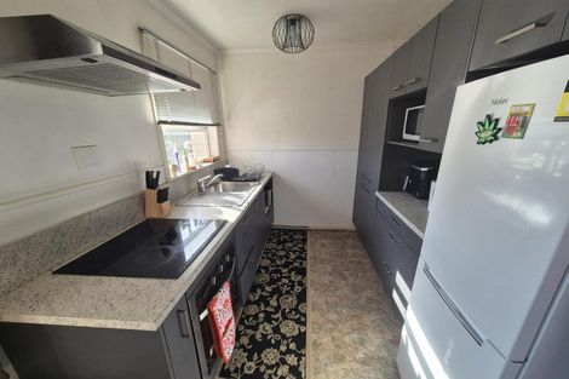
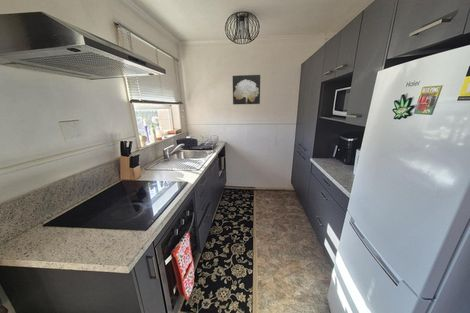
+ wall art (246, 90)
